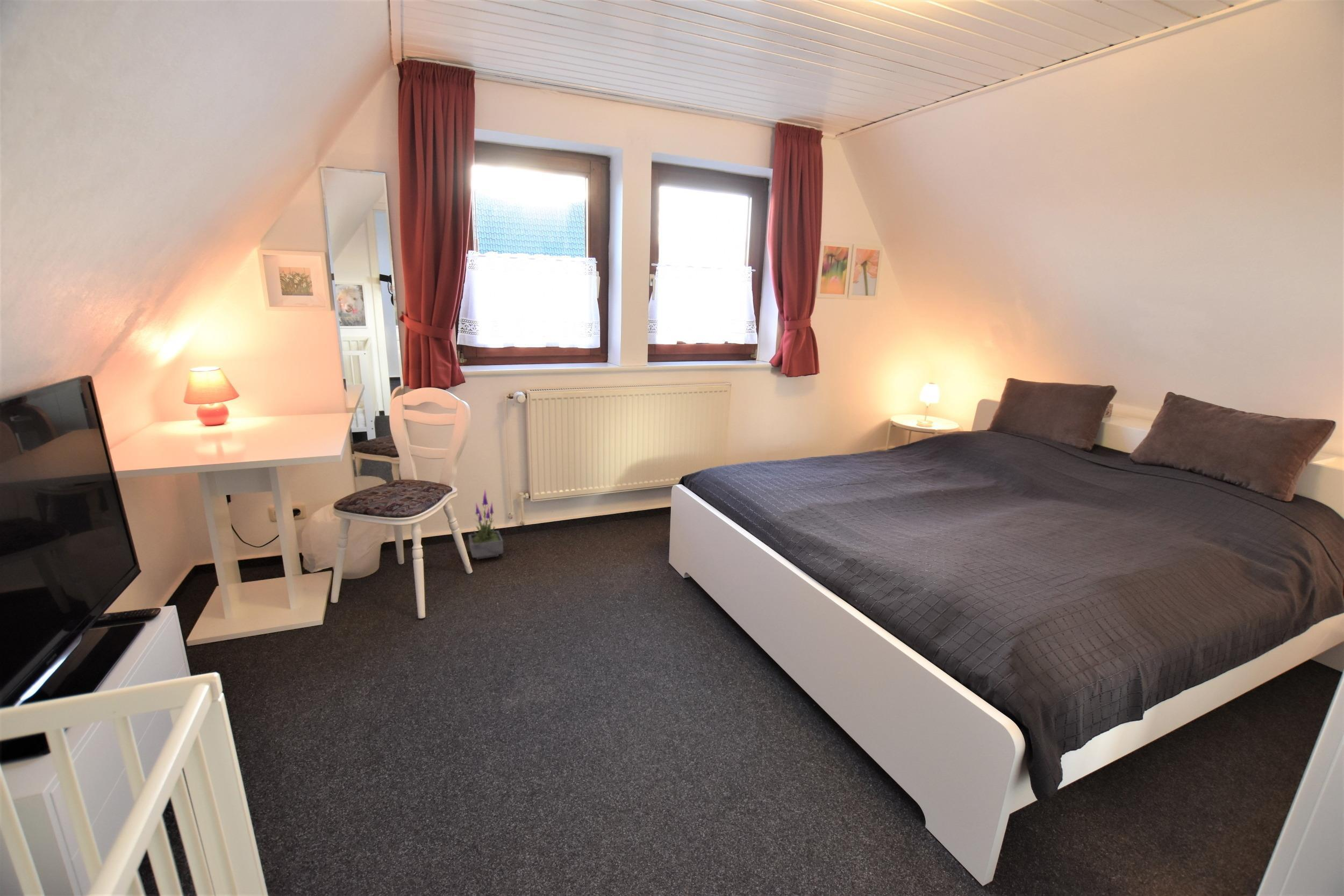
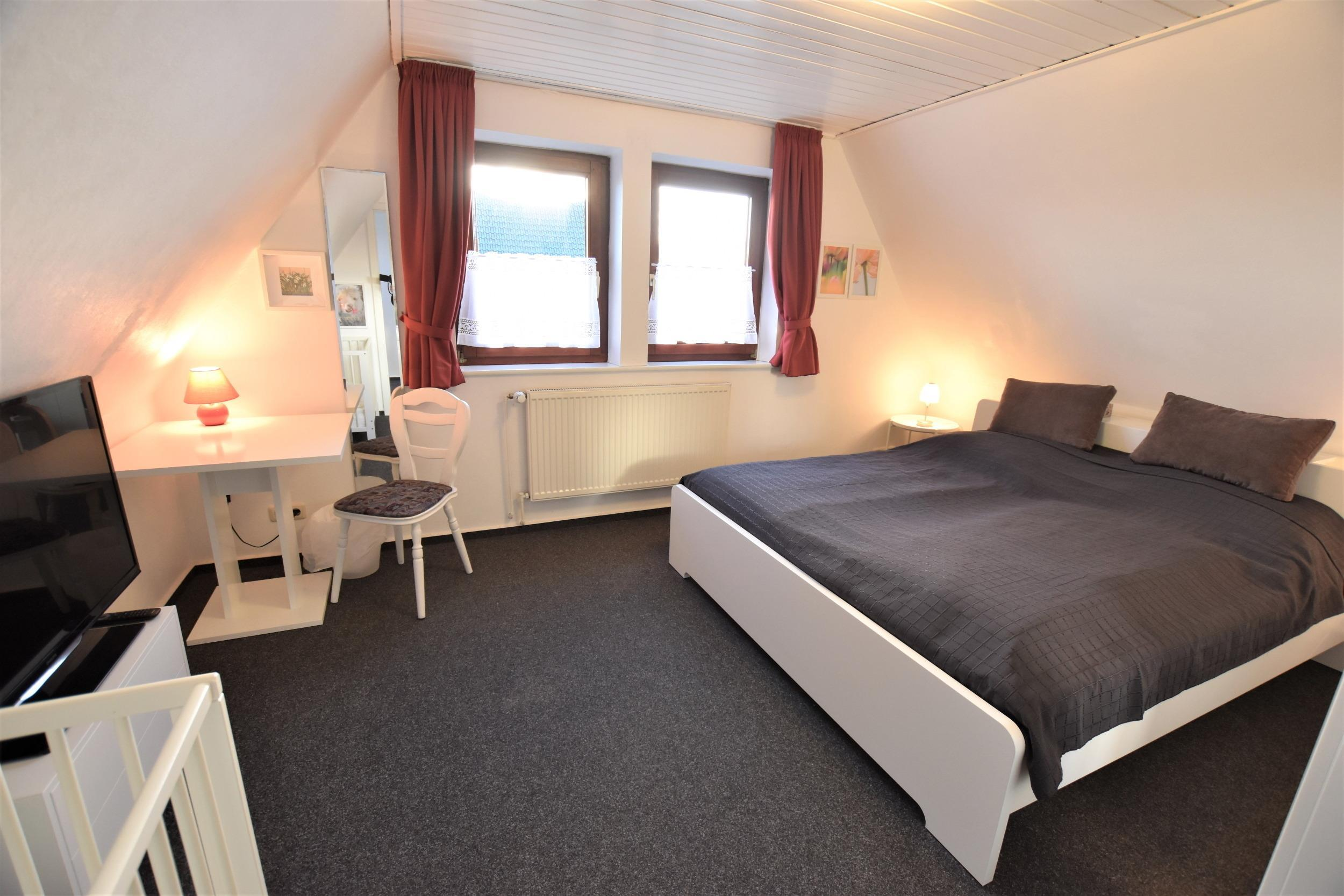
- potted plant (484, 522)
